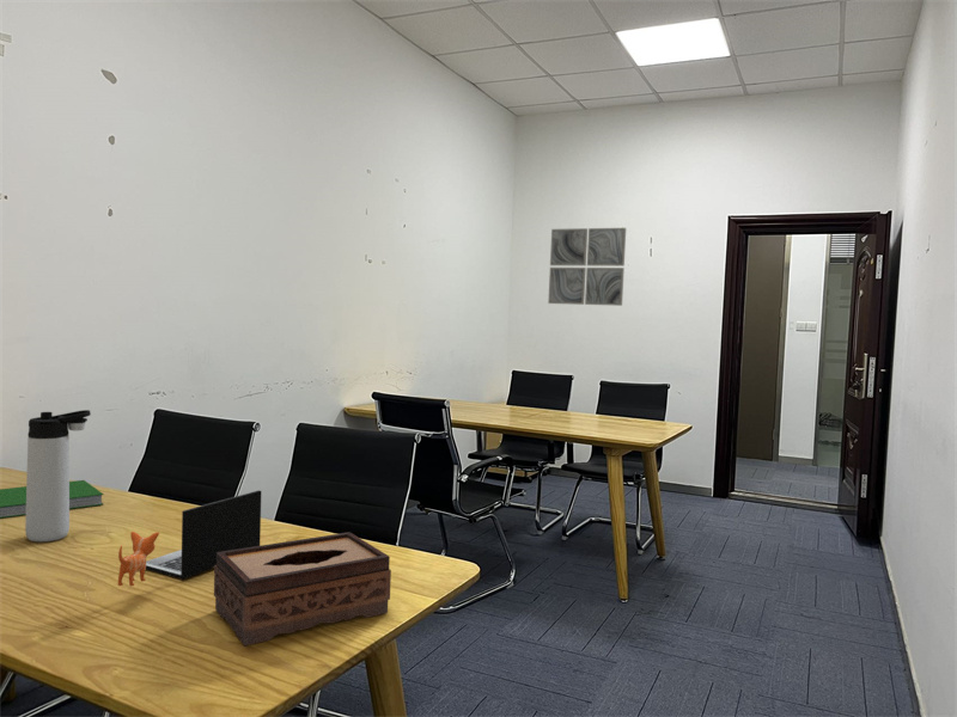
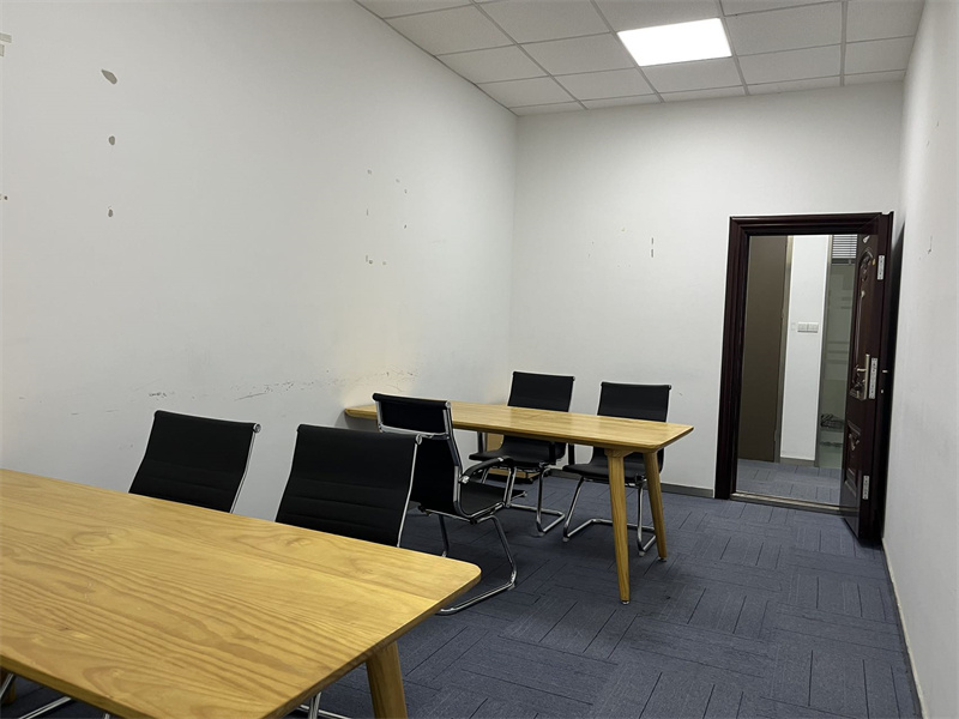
- tissue box (303, 582)
- wall art (585, 268)
- laptop (196, 537)
- hardcover book (25, 497)
- thermos bottle (59, 473)
